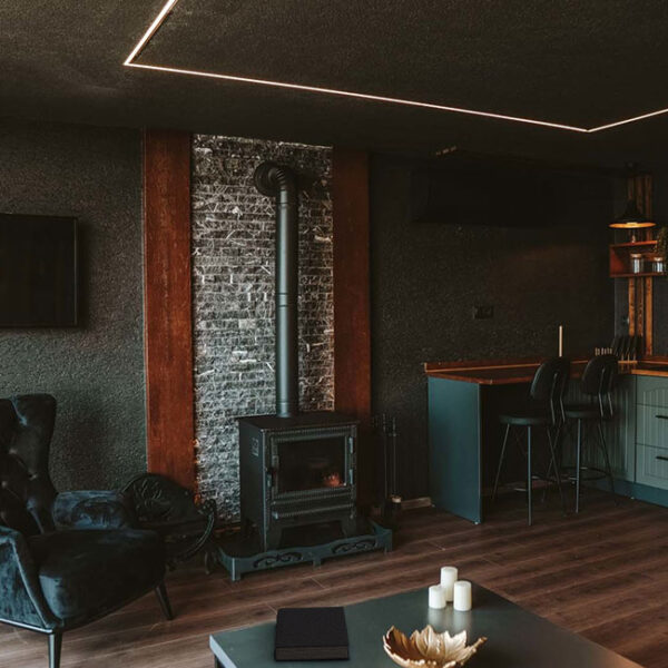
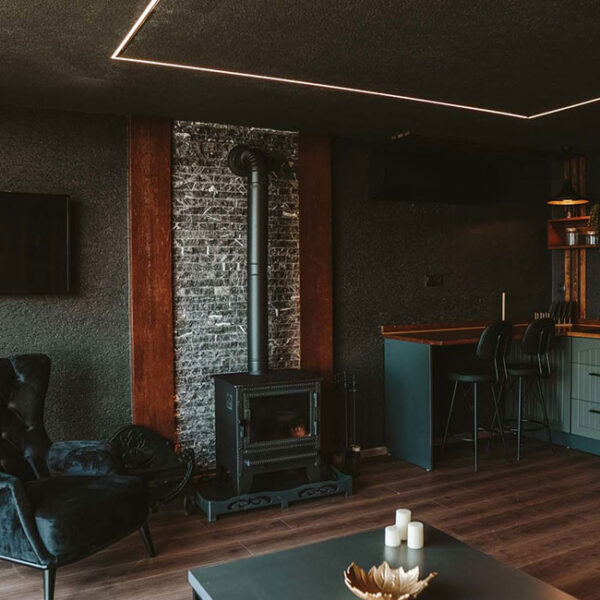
- book (311, 632)
